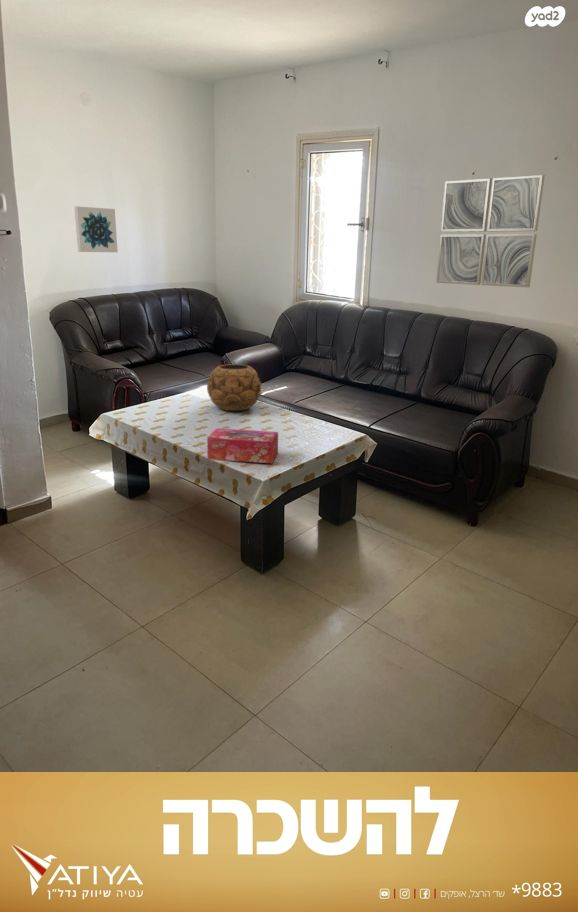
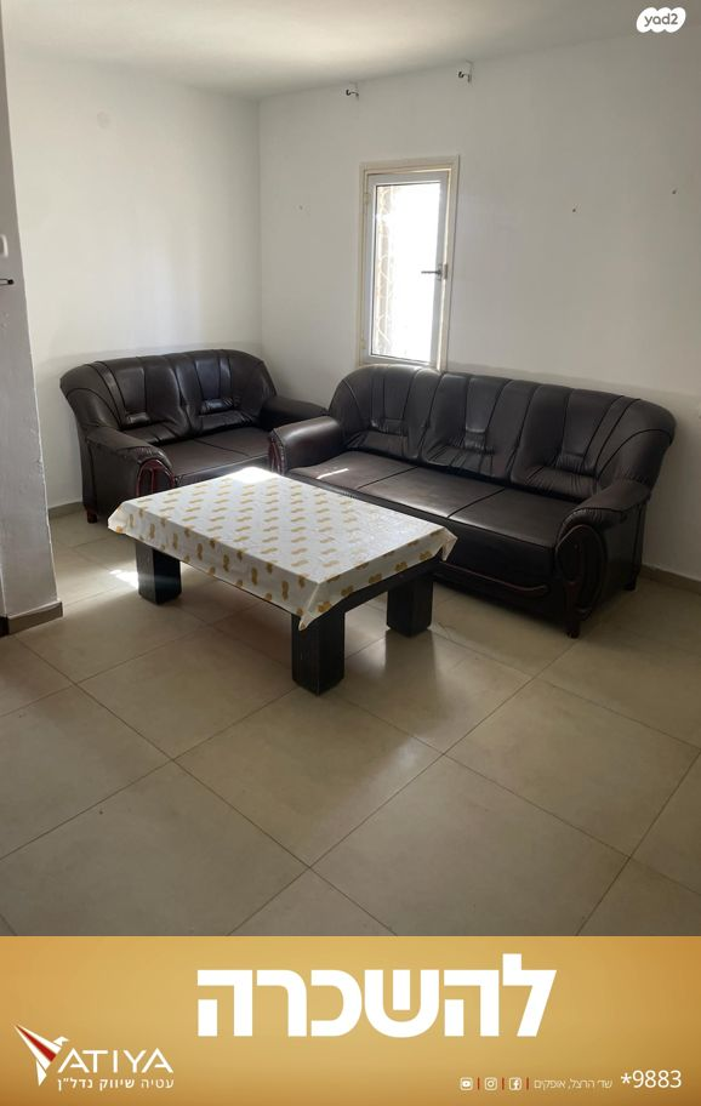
- wall art (96, 230)
- wall art (485, 231)
- tissue box (243, 445)
- decorative bowl (234, 387)
